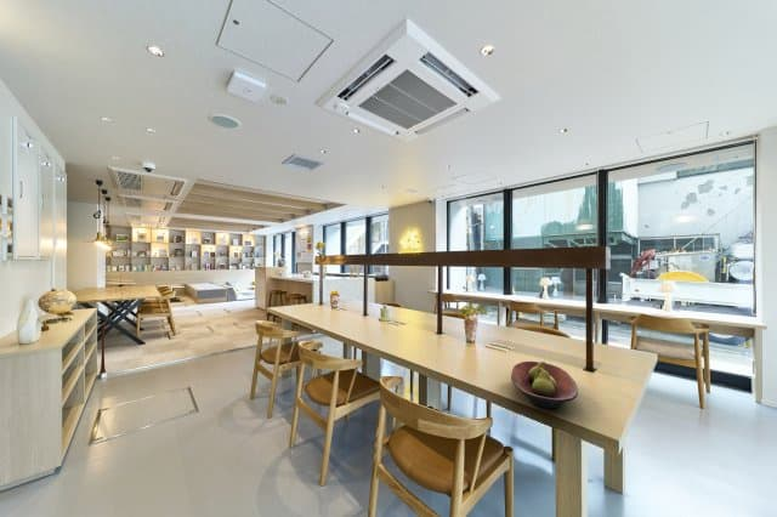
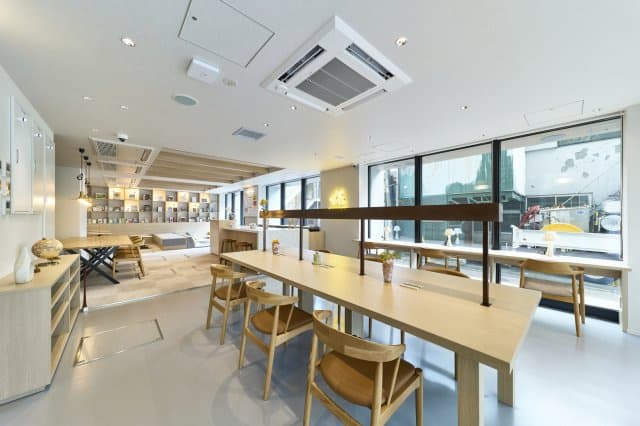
- fruit bowl (541, 379)
